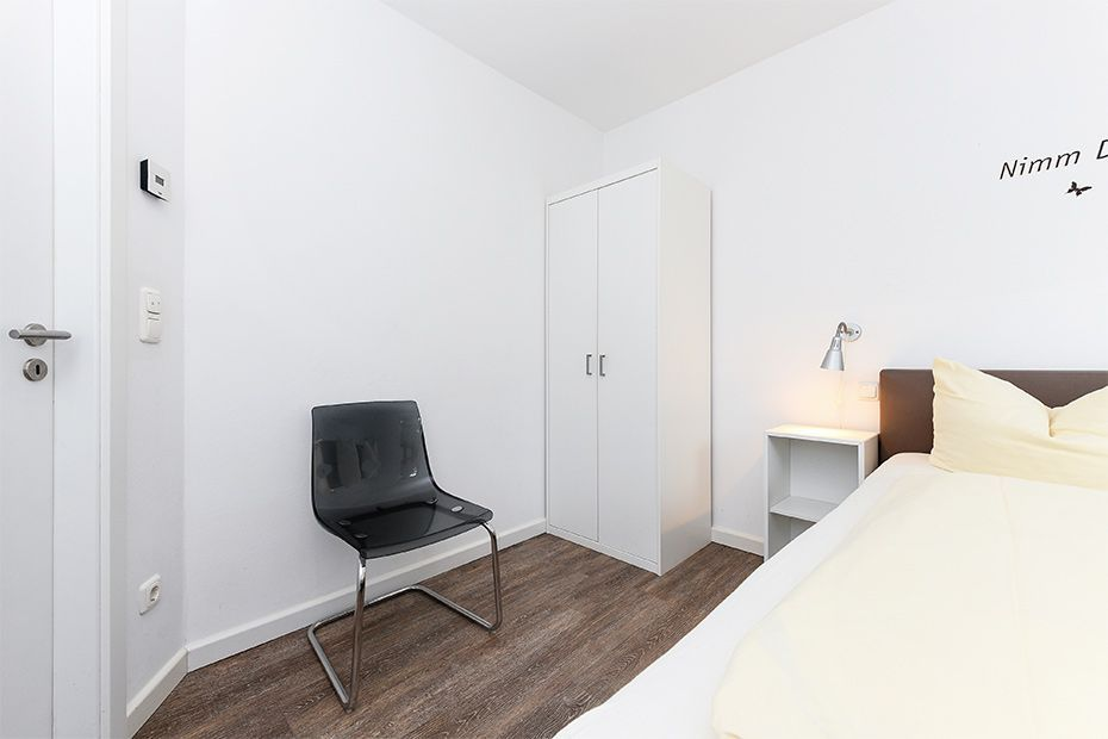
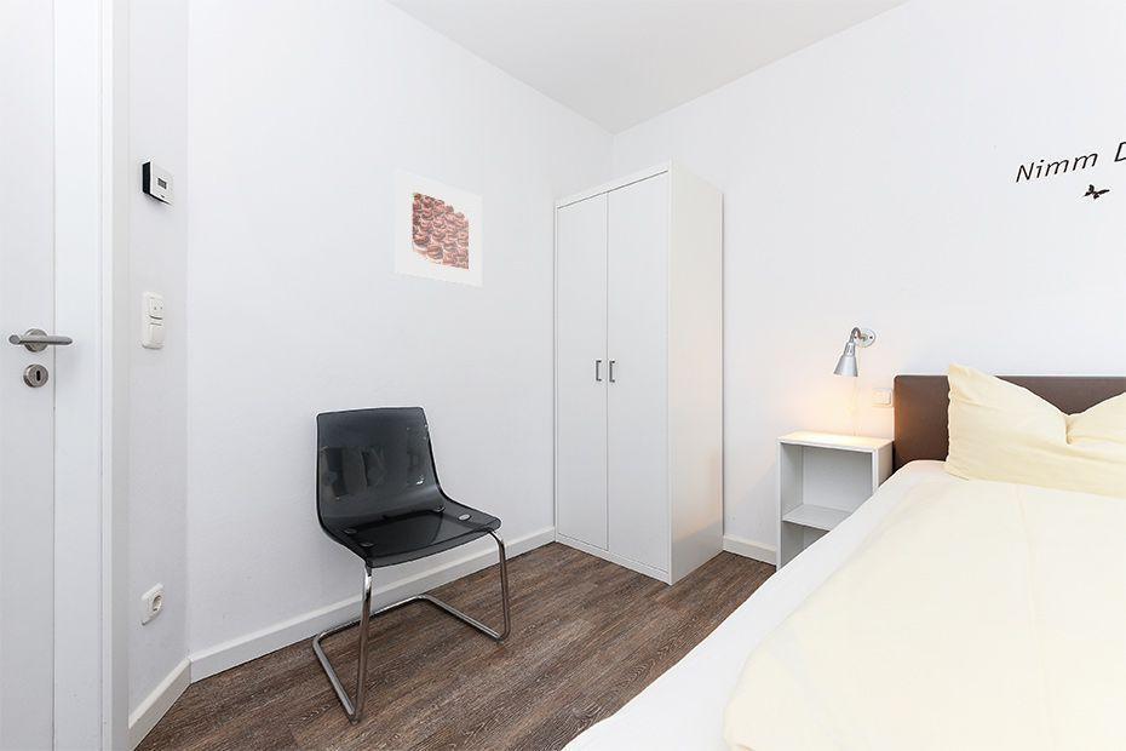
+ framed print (441, 233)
